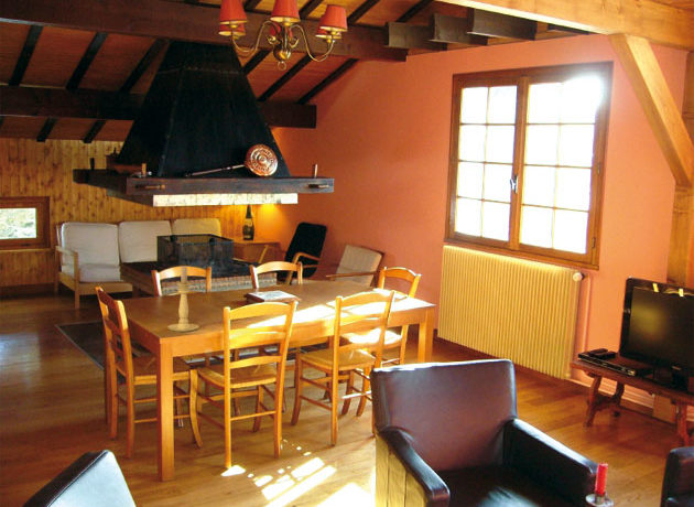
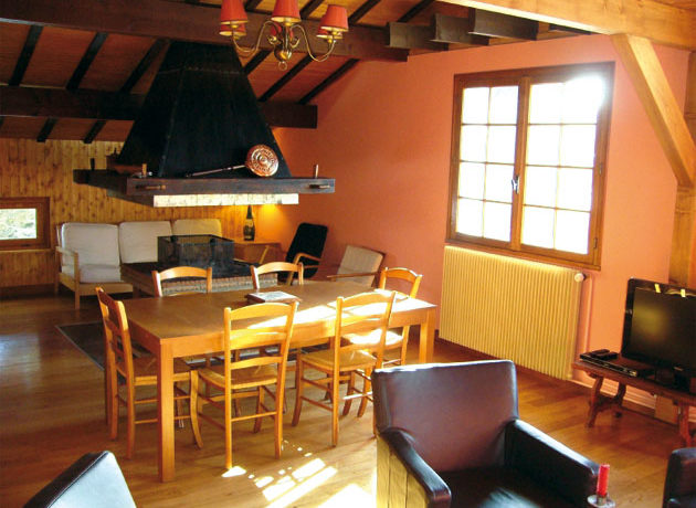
- candle holder (183, 296)
